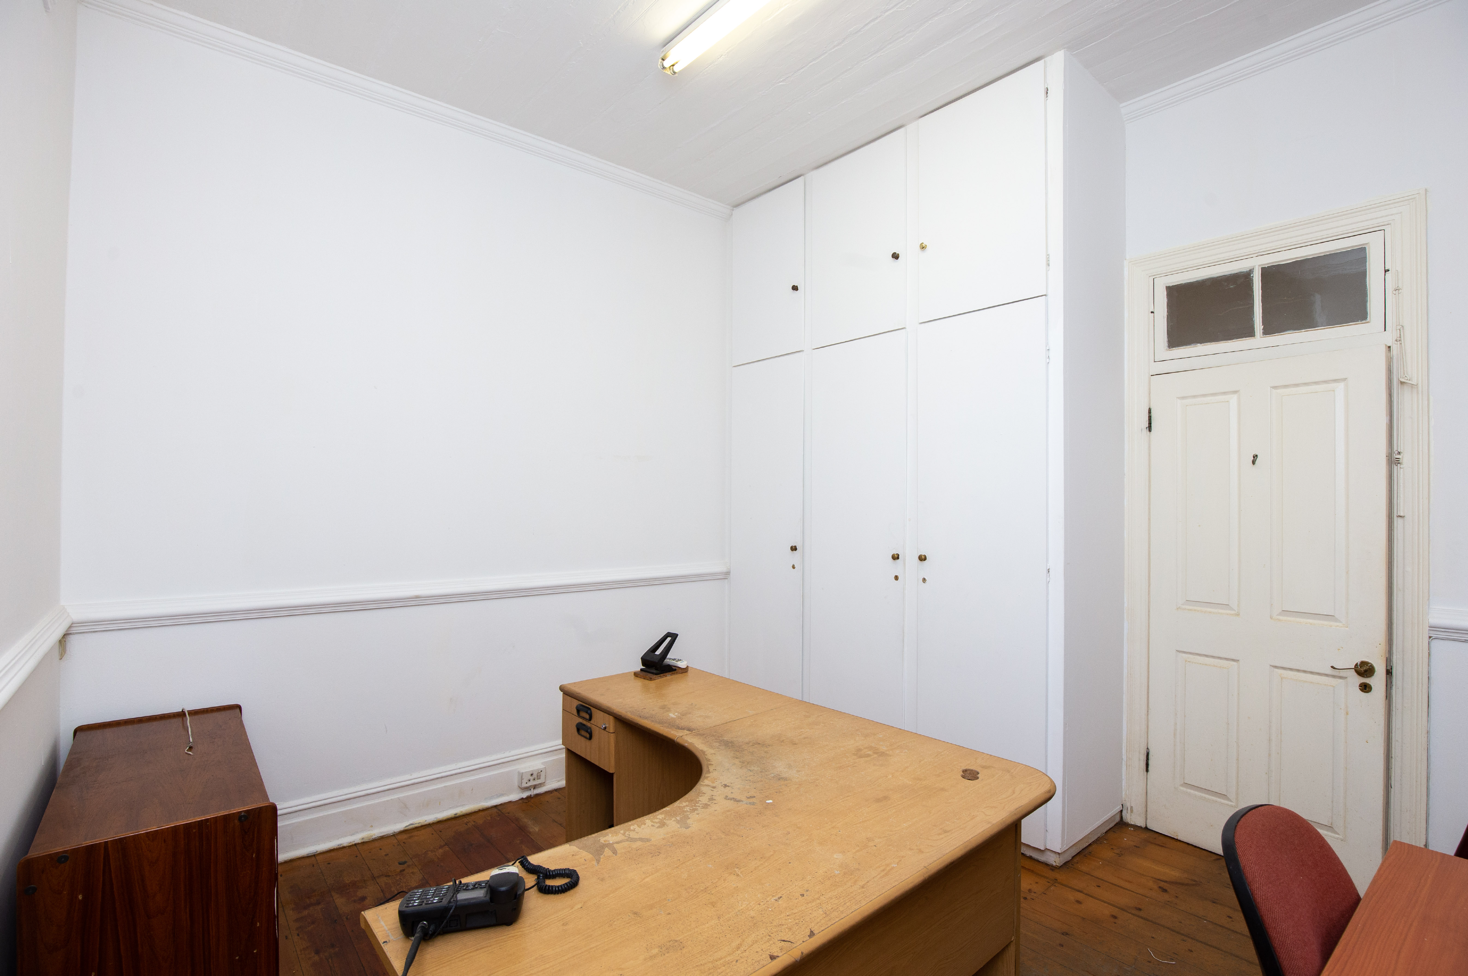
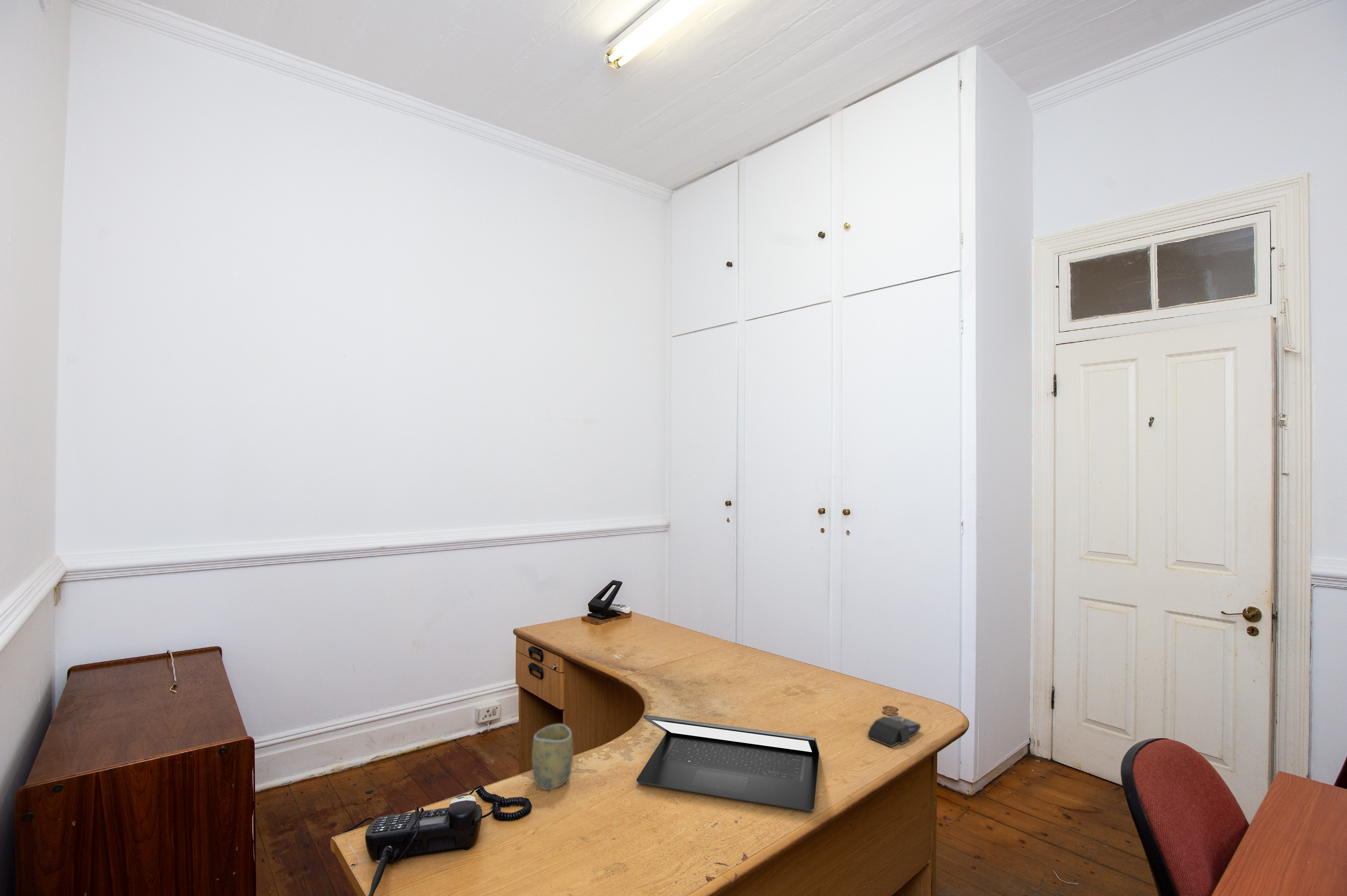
+ laptop (732, 740)
+ computer mouse (890, 726)
+ cup (552, 756)
